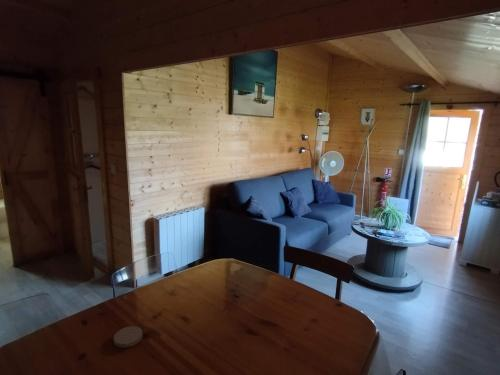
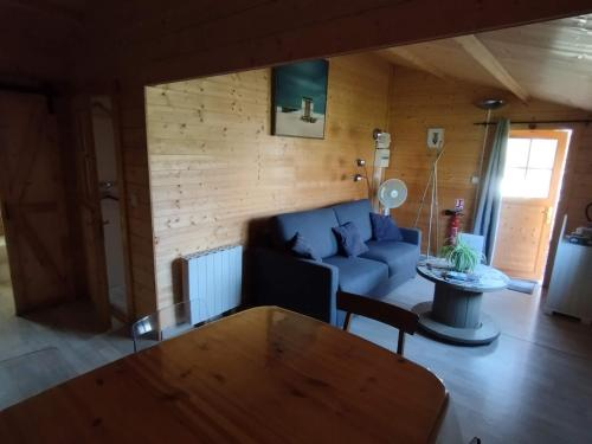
- coaster (128, 336)
